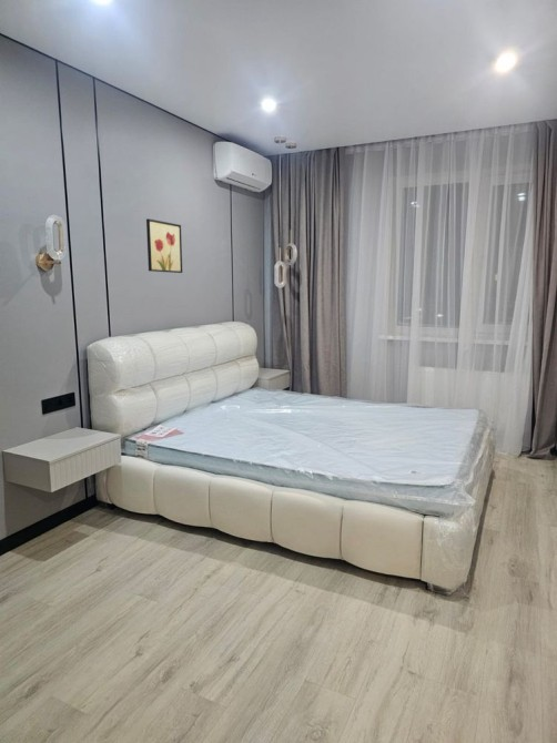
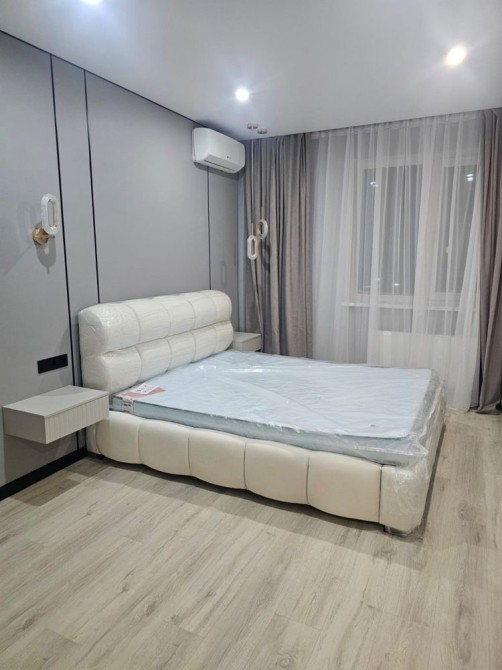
- wall art (164, 247)
